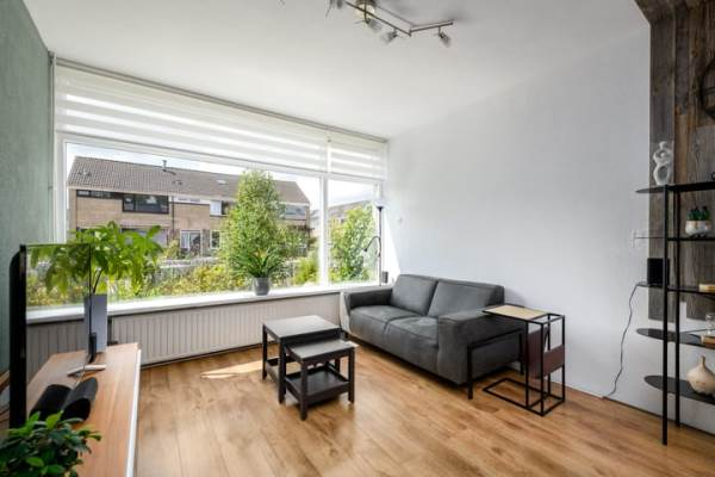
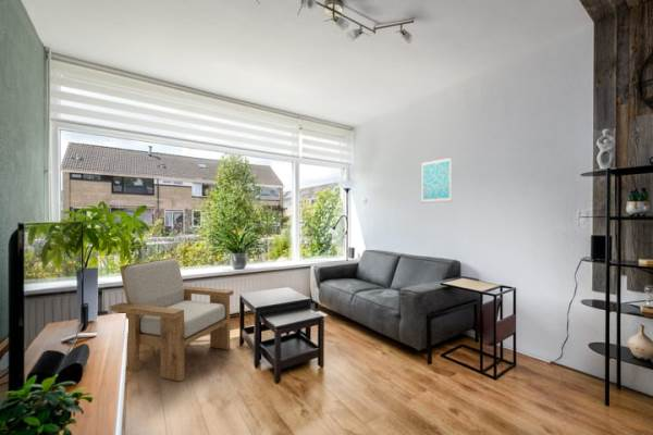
+ armchair (176, 309)
+ wall art (435, 181)
